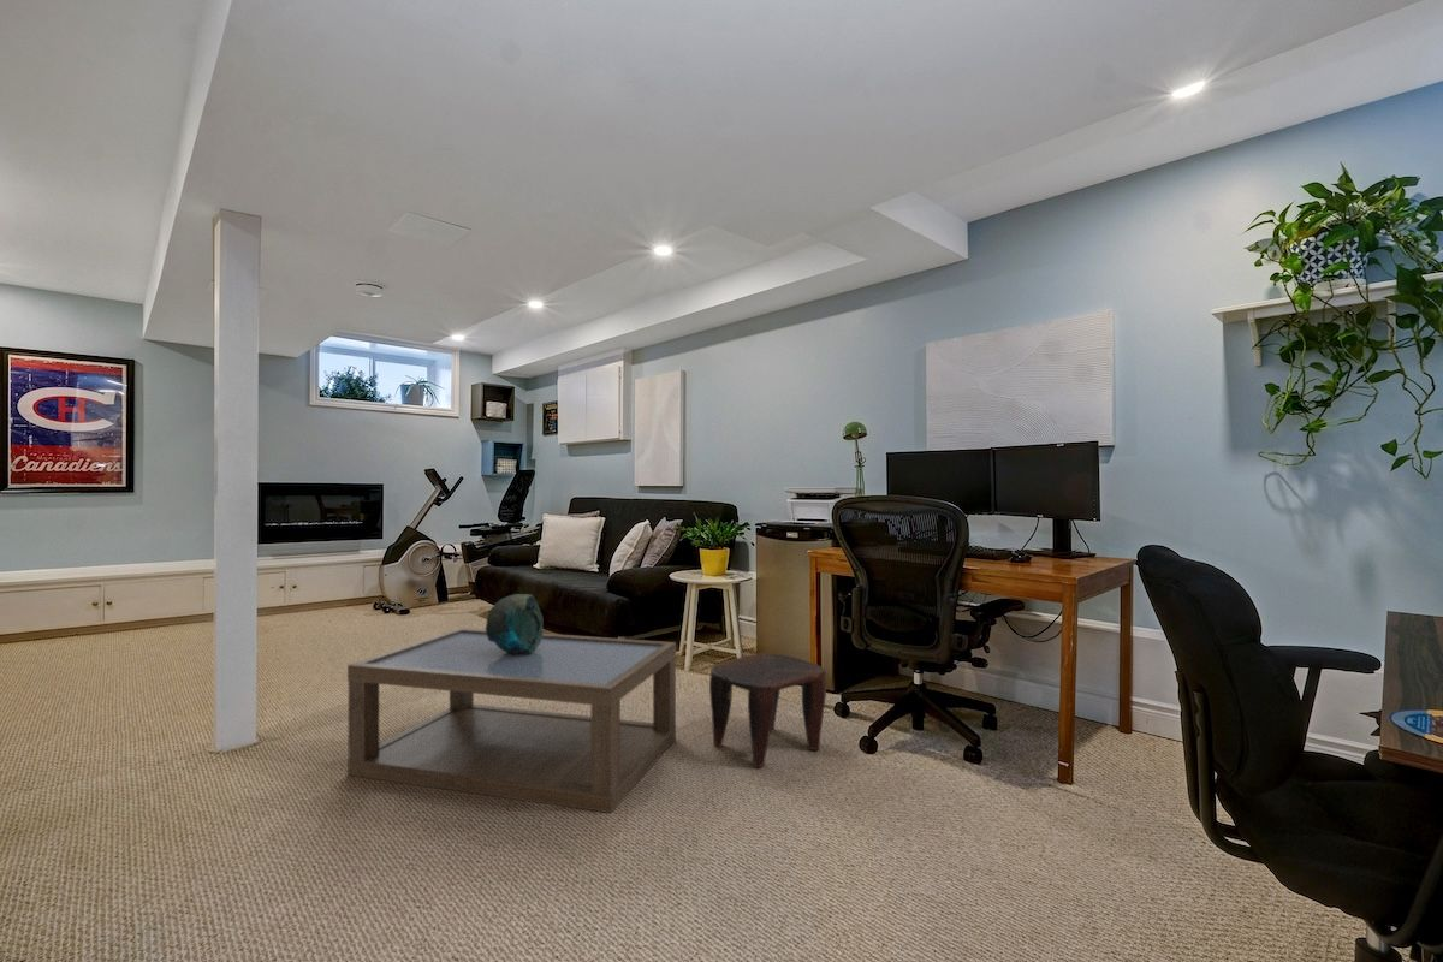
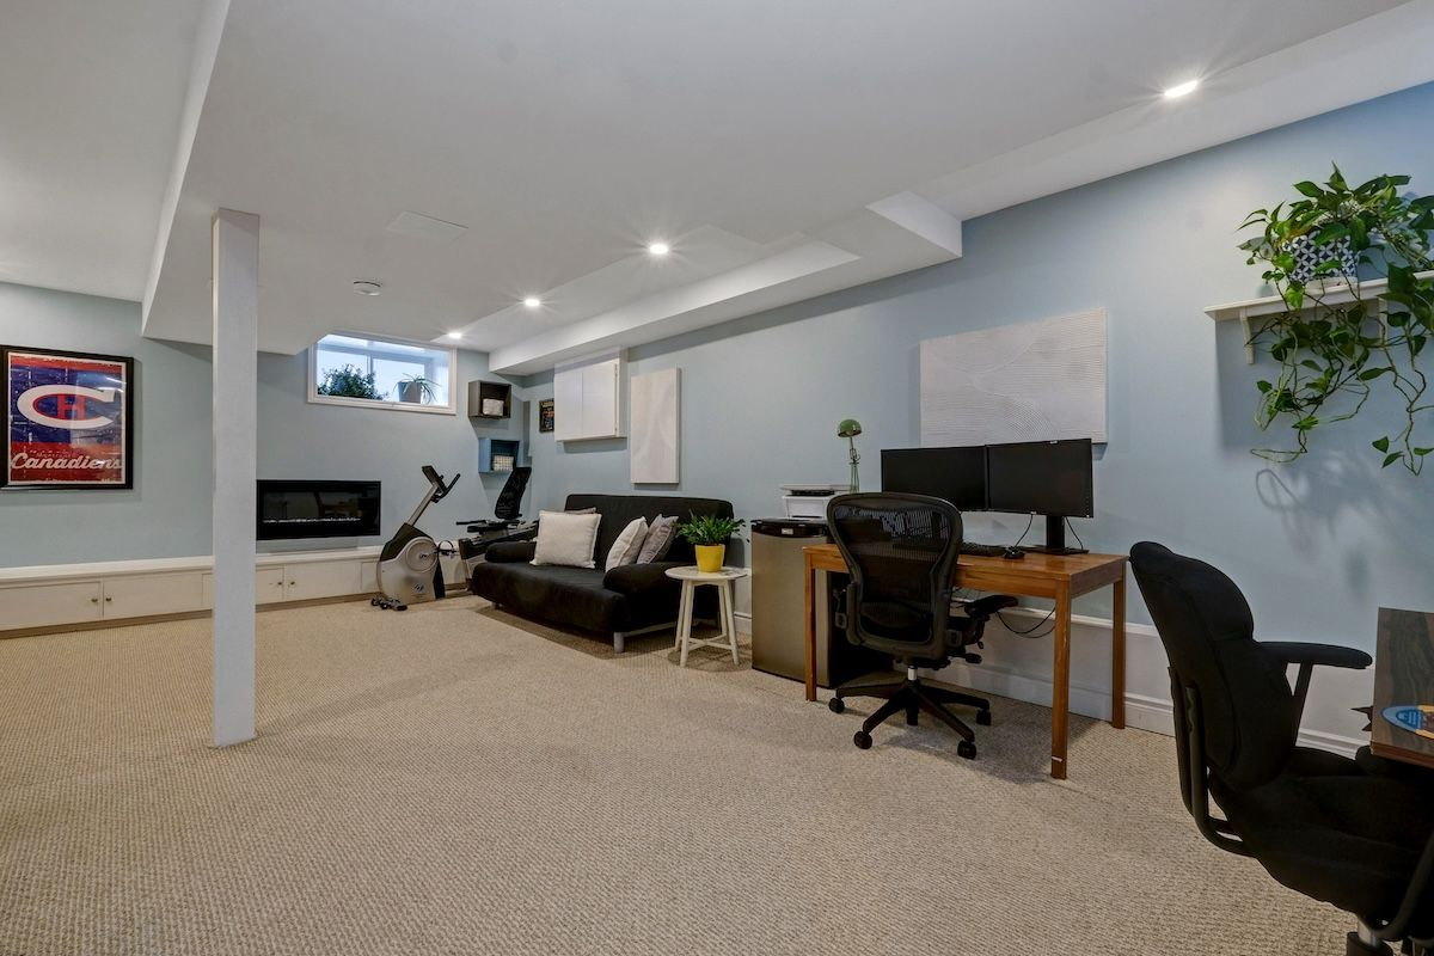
- stool (767, 706)
- coffee table (522, 709)
- decorative bowl (517, 618)
